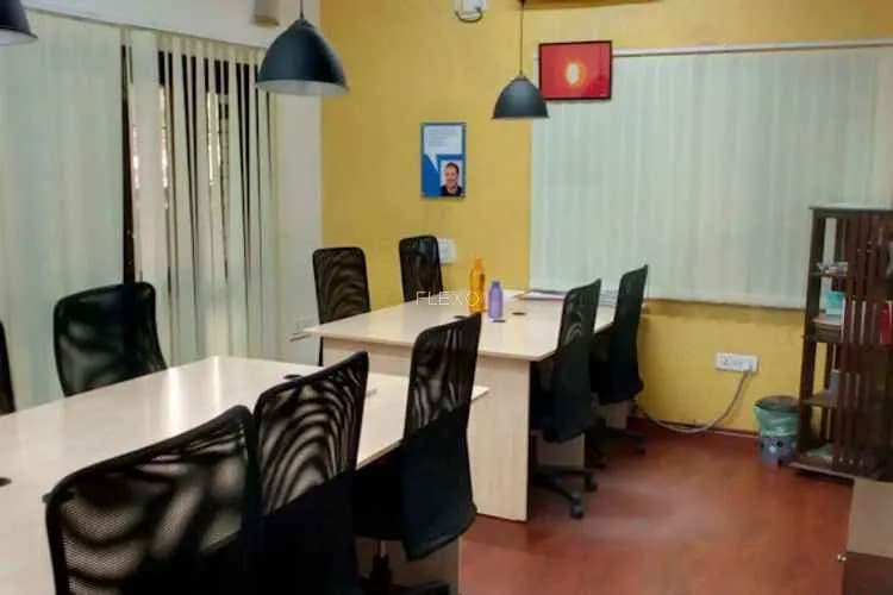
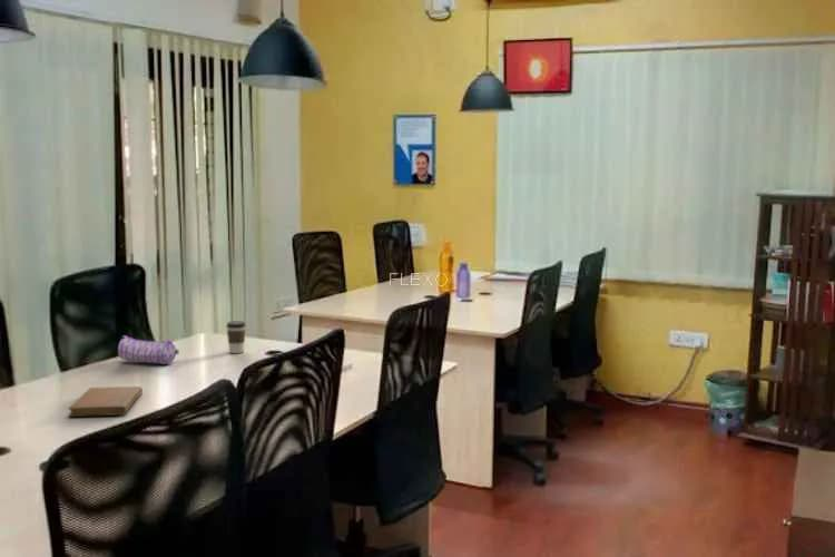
+ pencil case (147, 350)
+ notebook (107, 400)
+ coffee cup (236, 336)
